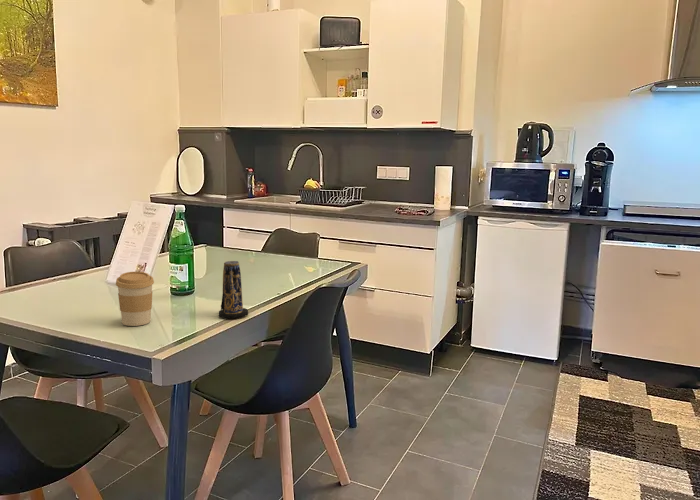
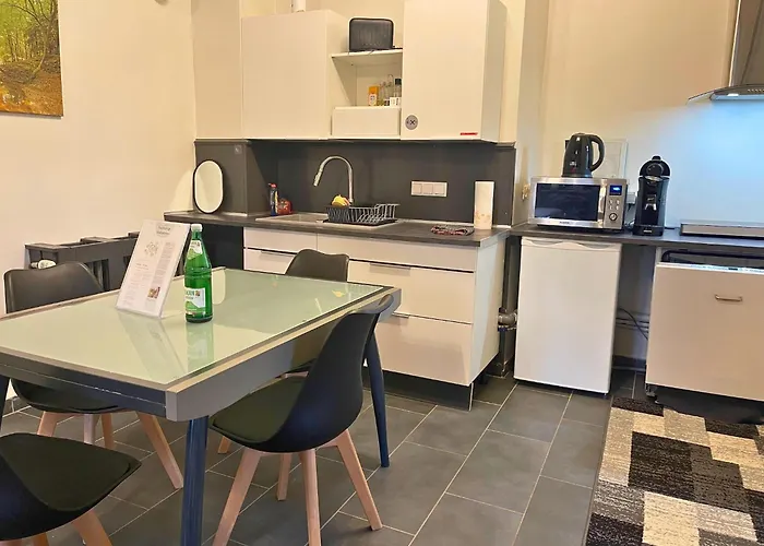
- candle (233, 288)
- coffee cup (135, 298)
